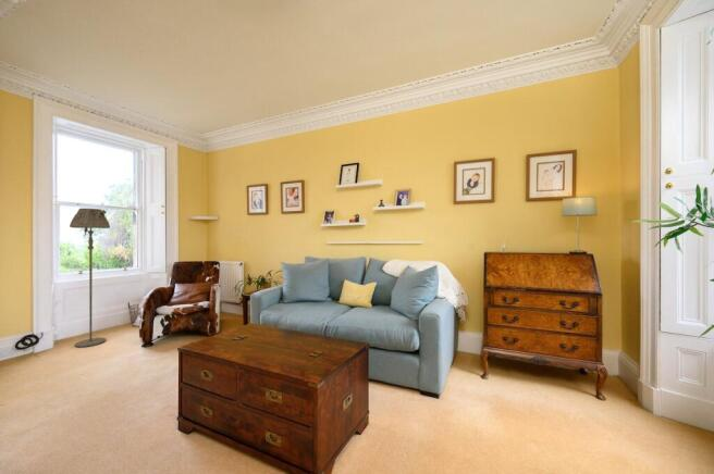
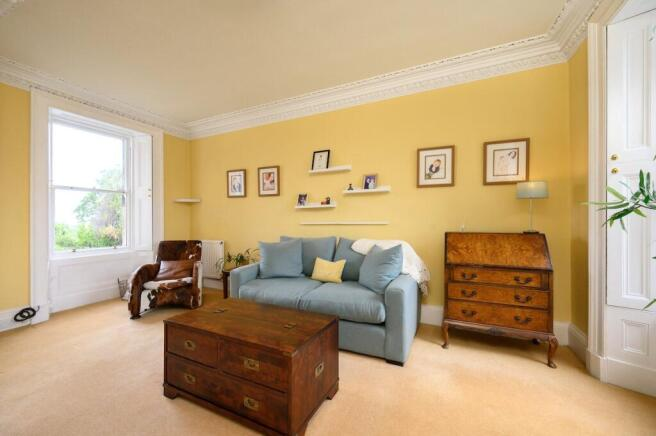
- floor lamp (90, 275)
